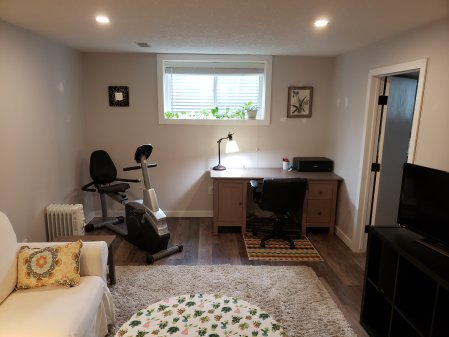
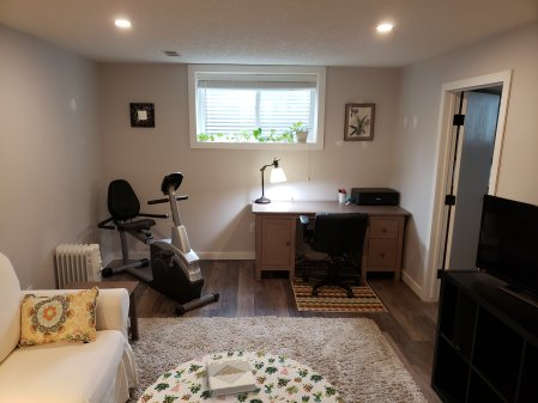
+ book (229, 374)
